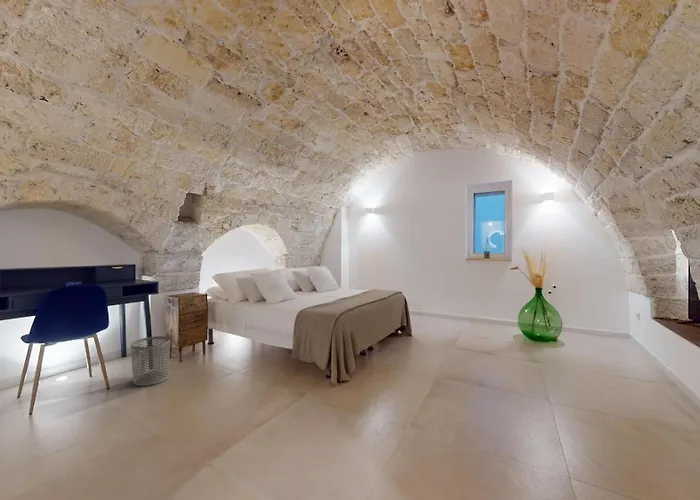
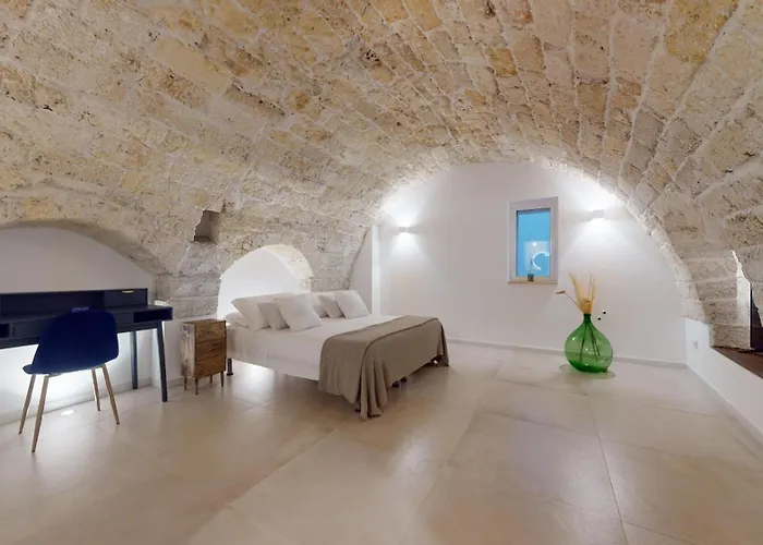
- waste bin (151, 361)
